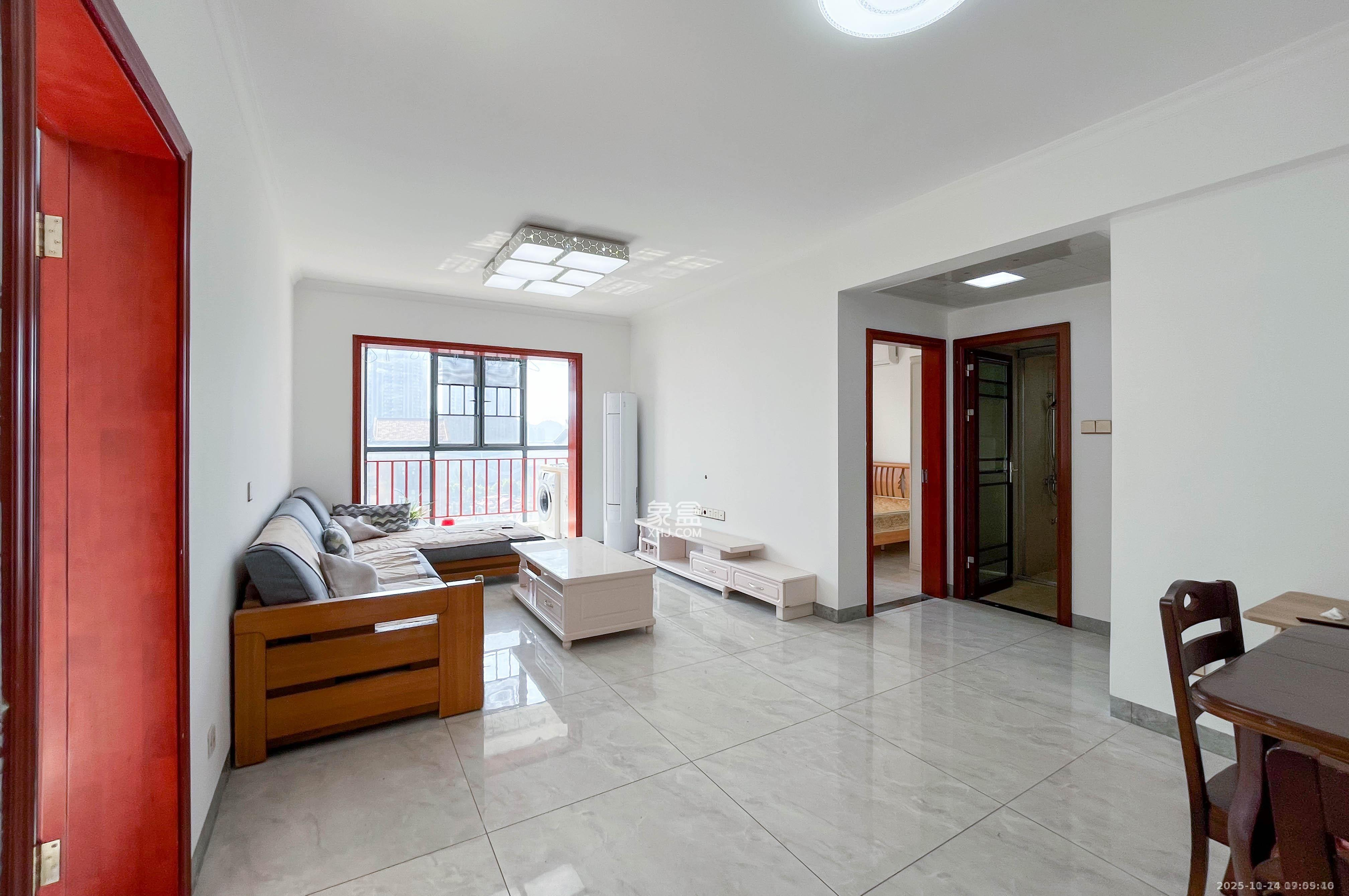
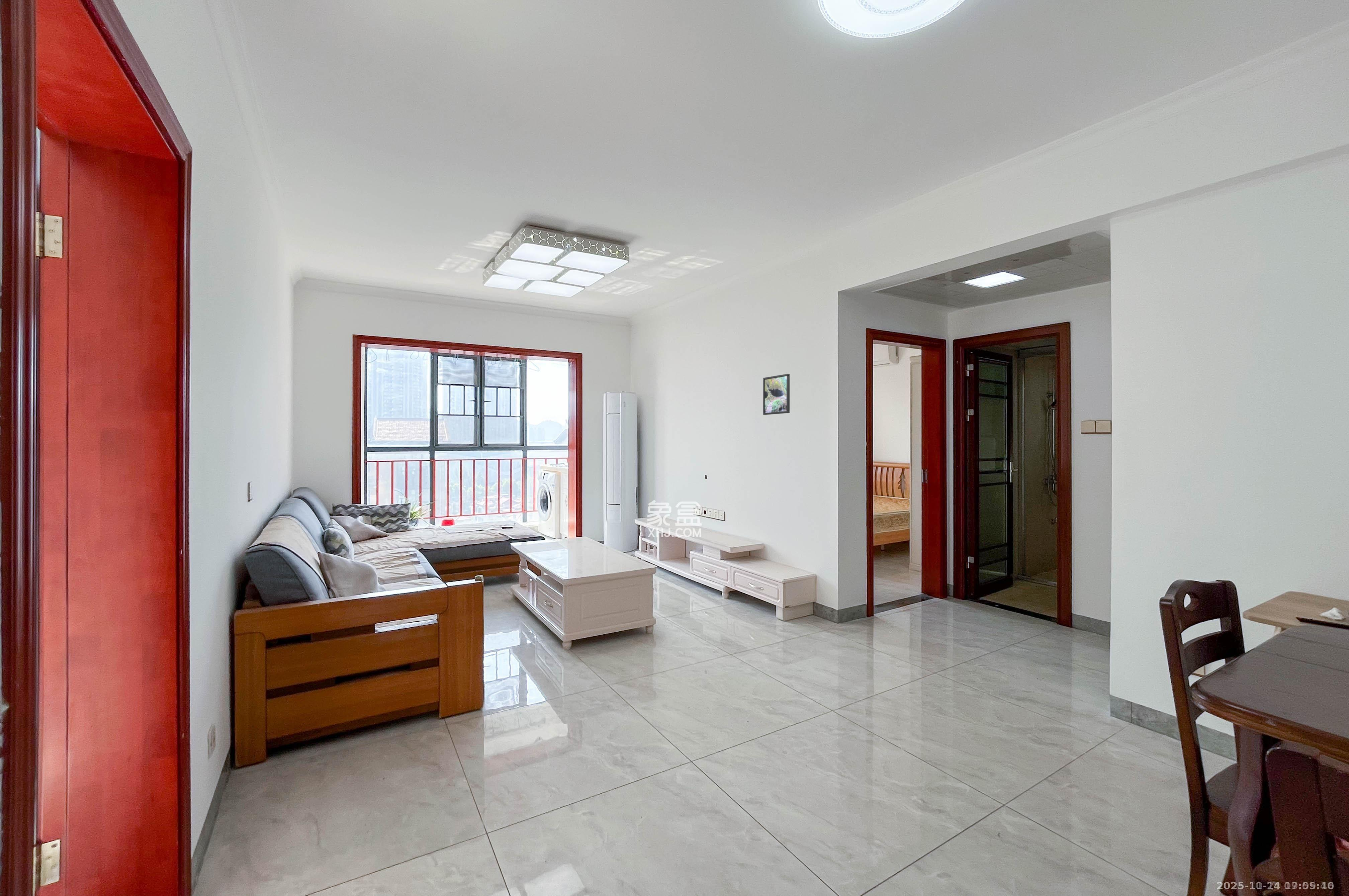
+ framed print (776, 395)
